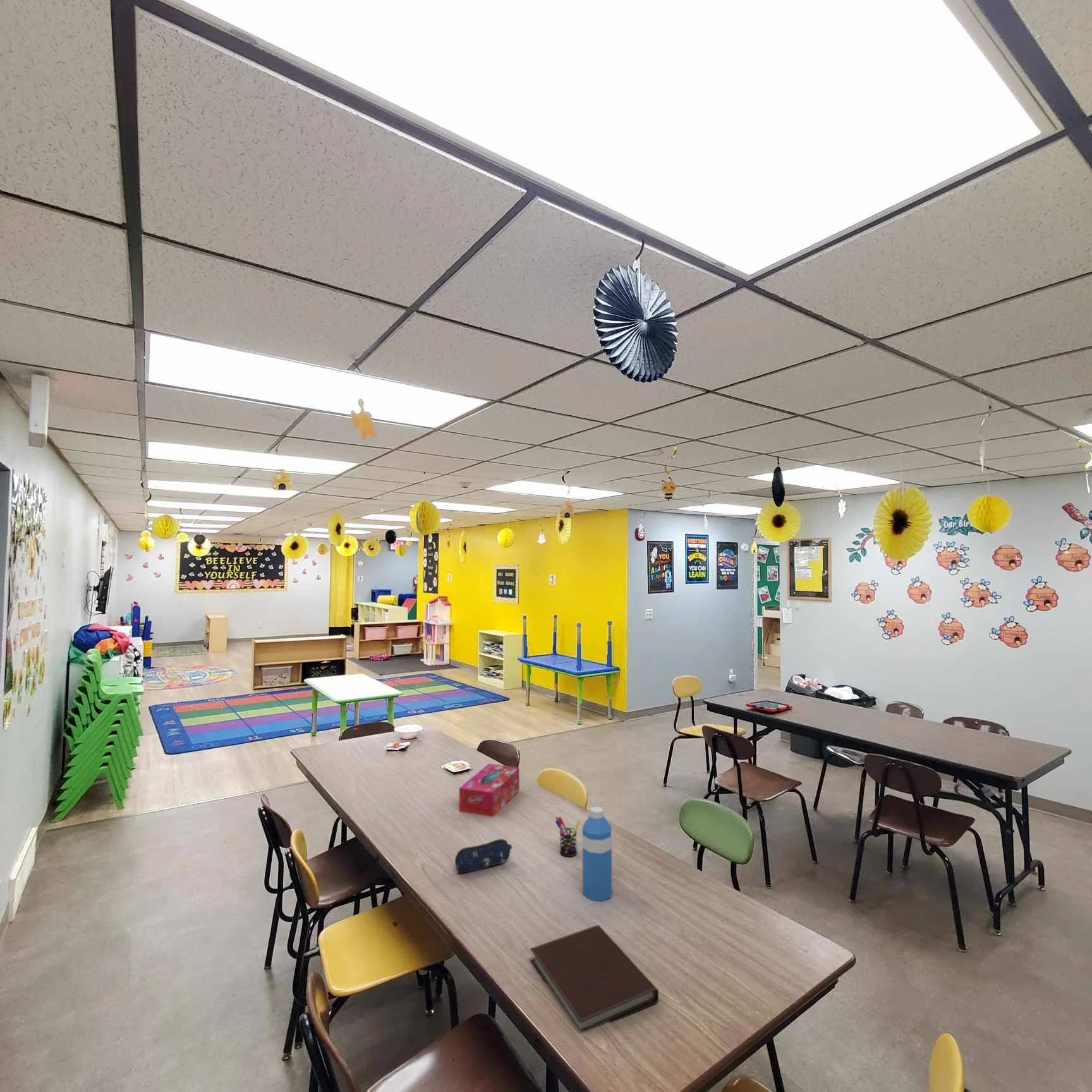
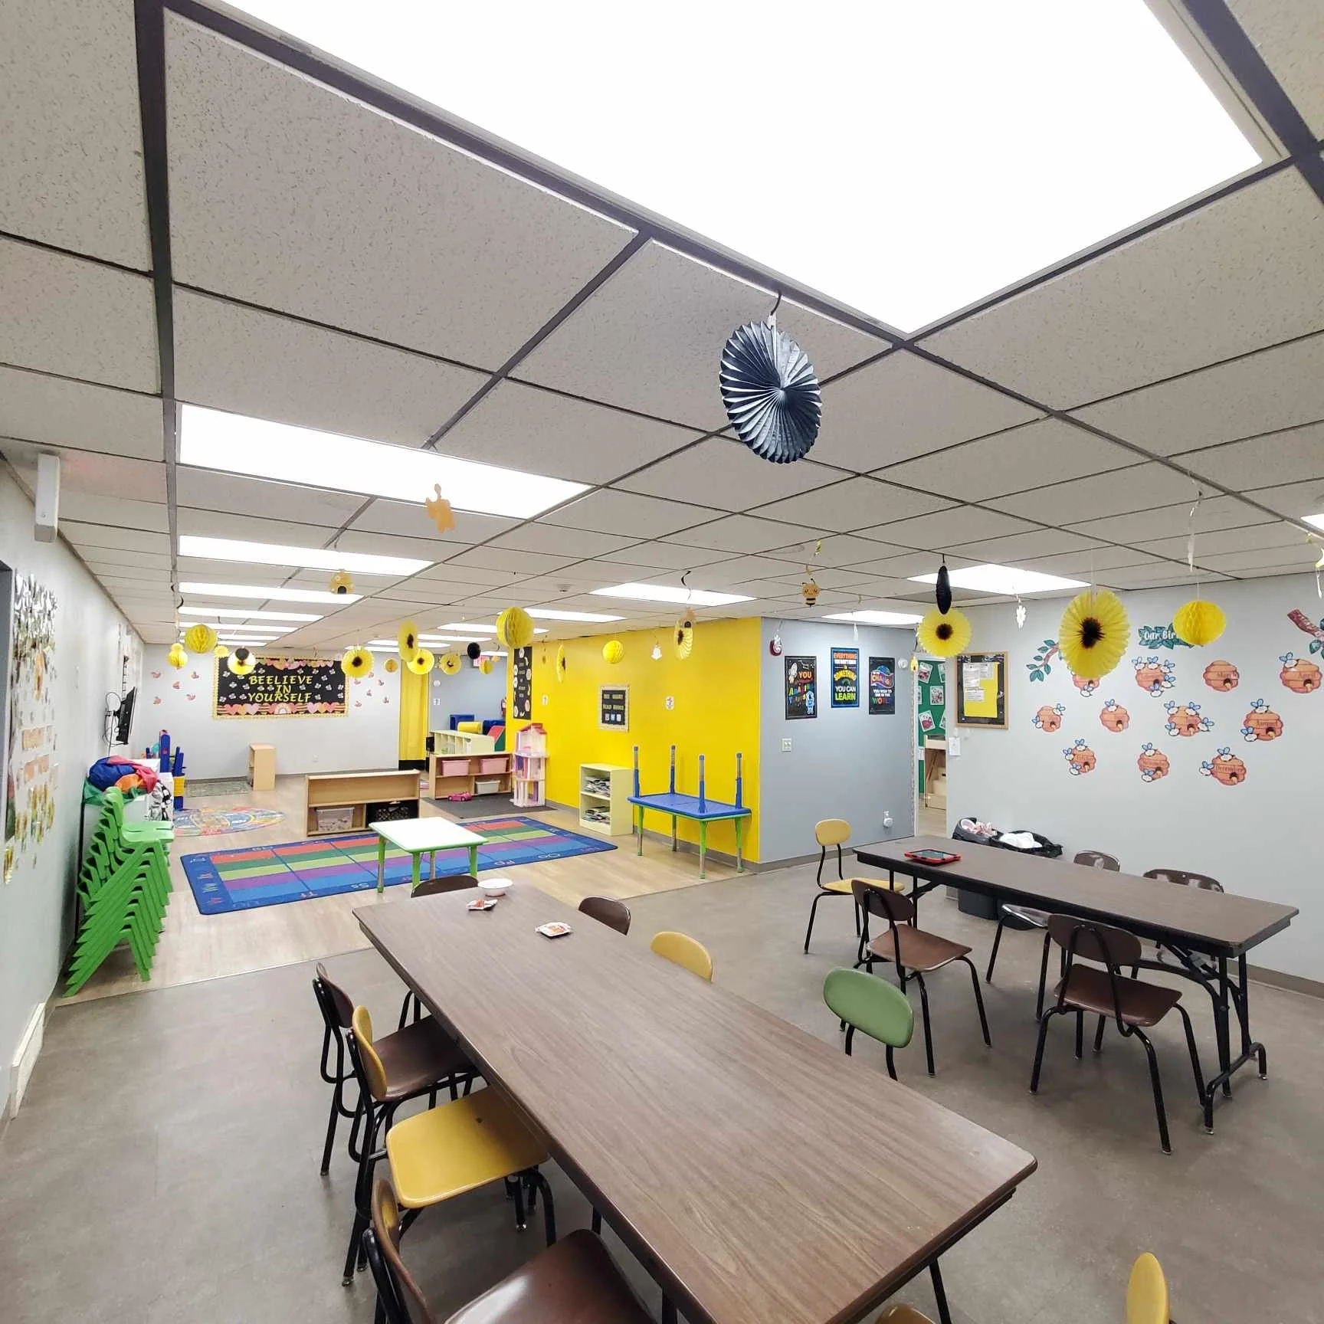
- pencil case (483, 856)
- notebook (591, 974)
- tissue box (490, 789)
- pen holder (567, 835)
- water bottle (597, 851)
